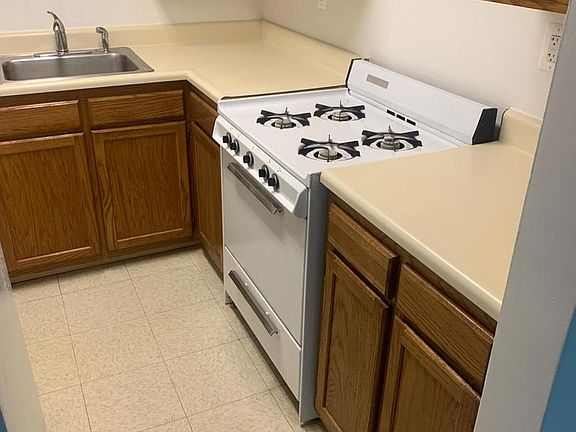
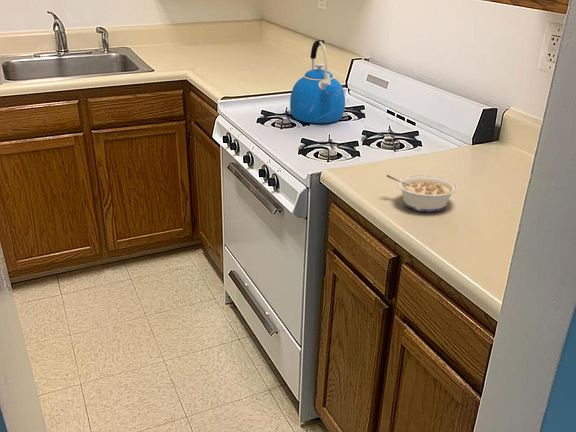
+ kettle (320, 81)
+ legume (424, 193)
